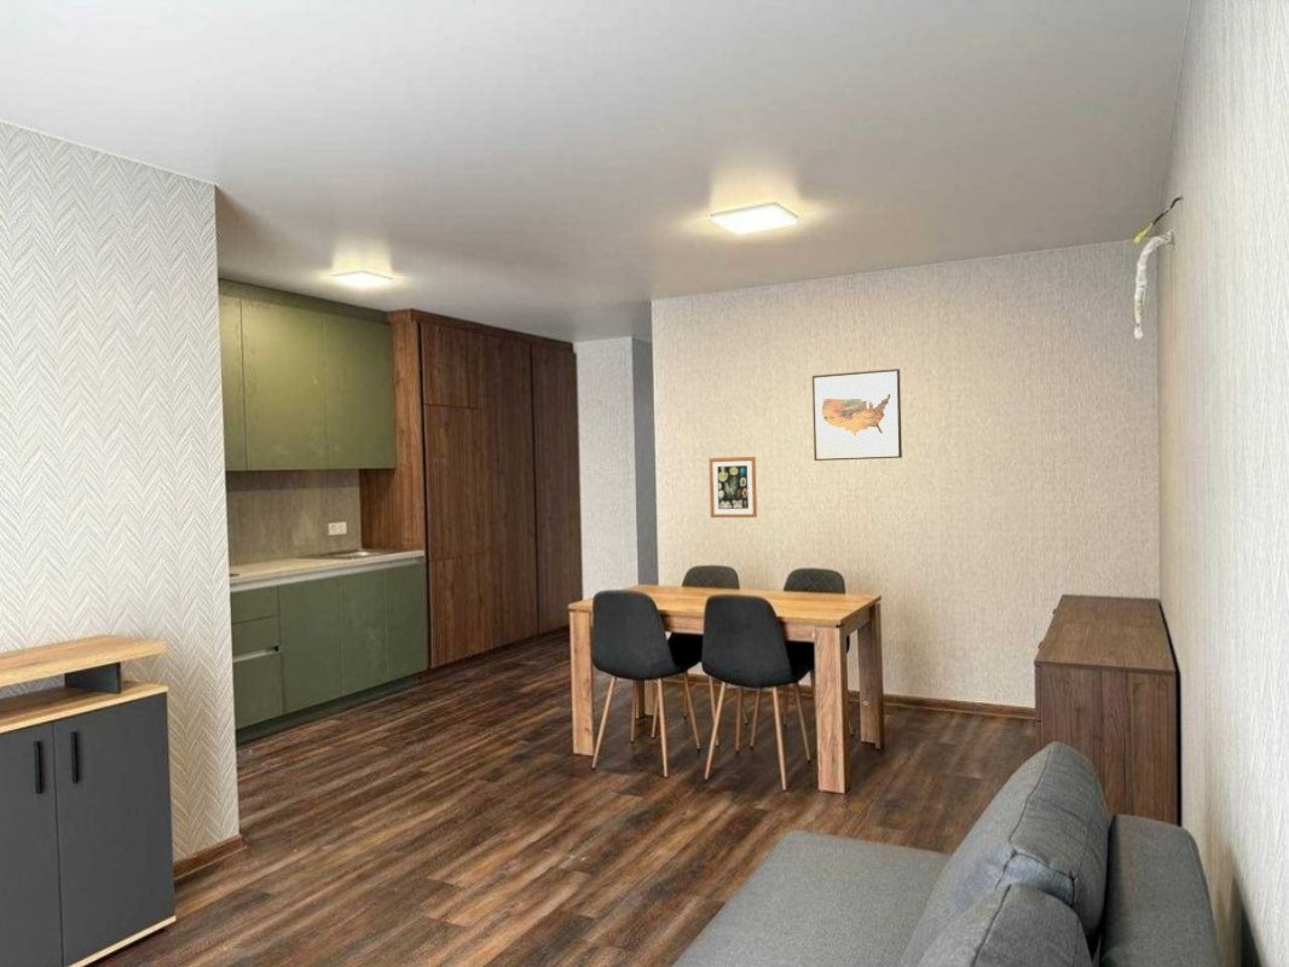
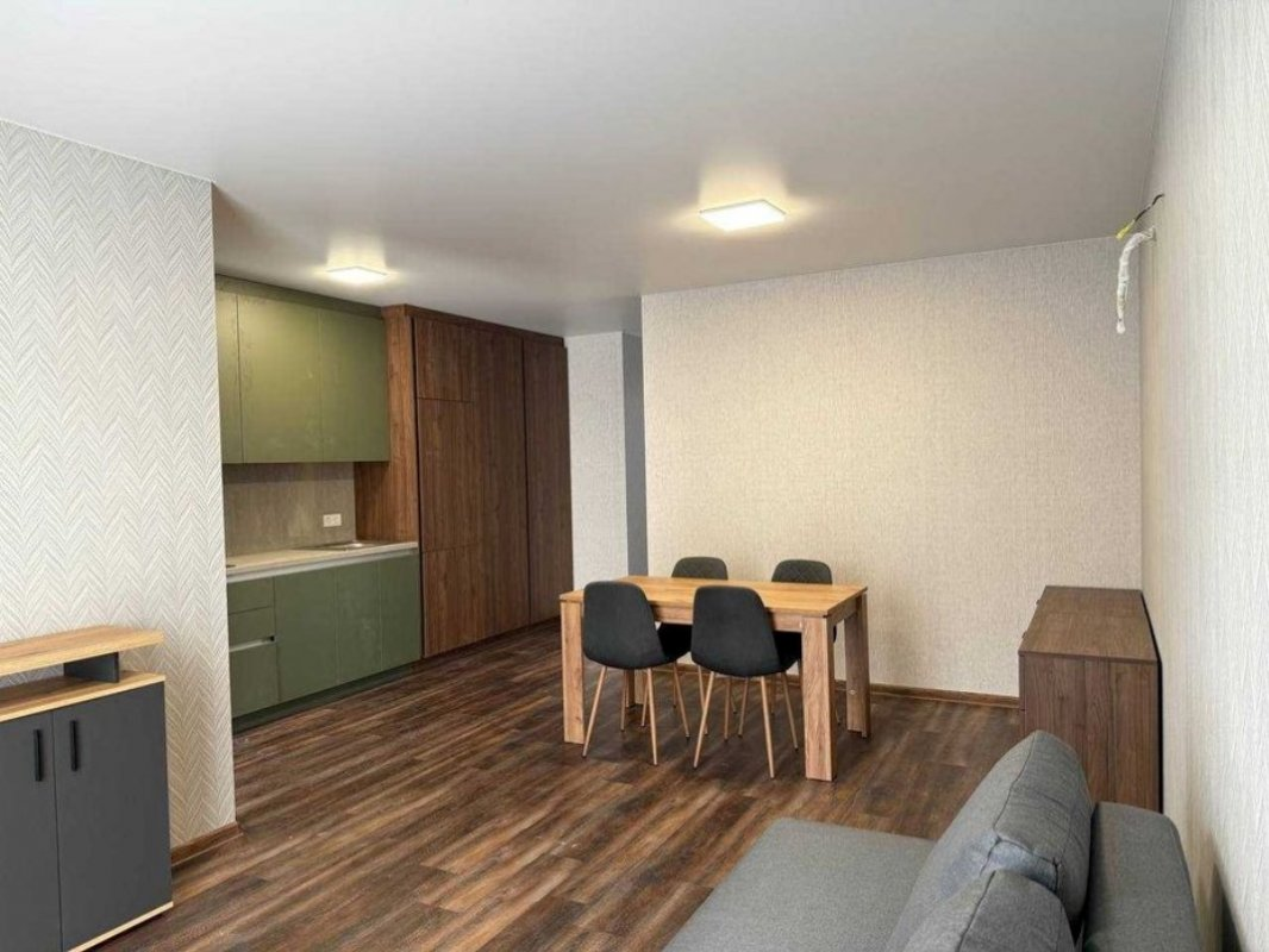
- wall art (732, 487)
- wall art (856, 416)
